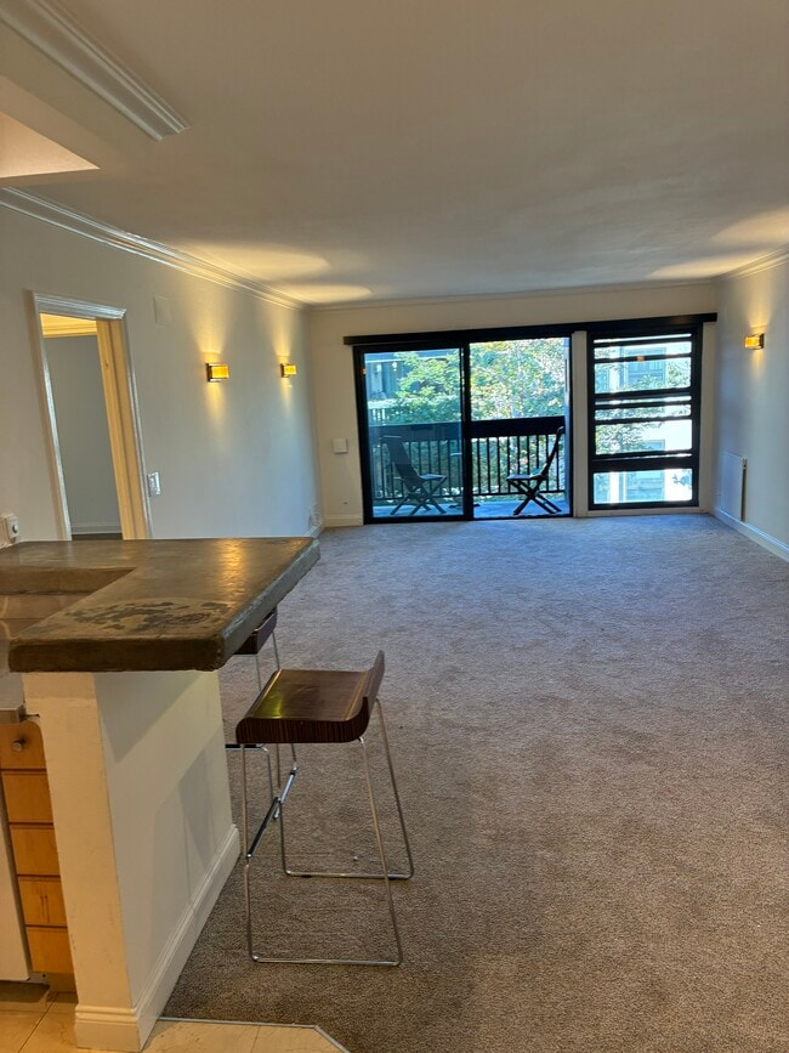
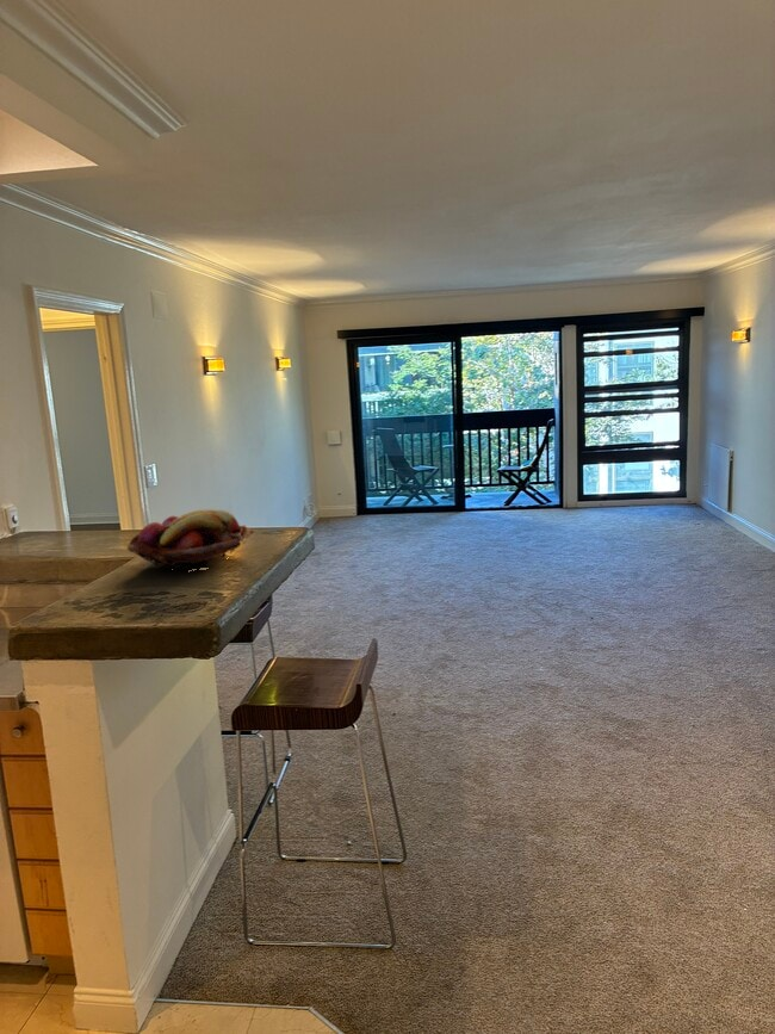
+ fruit basket (191, 535)
